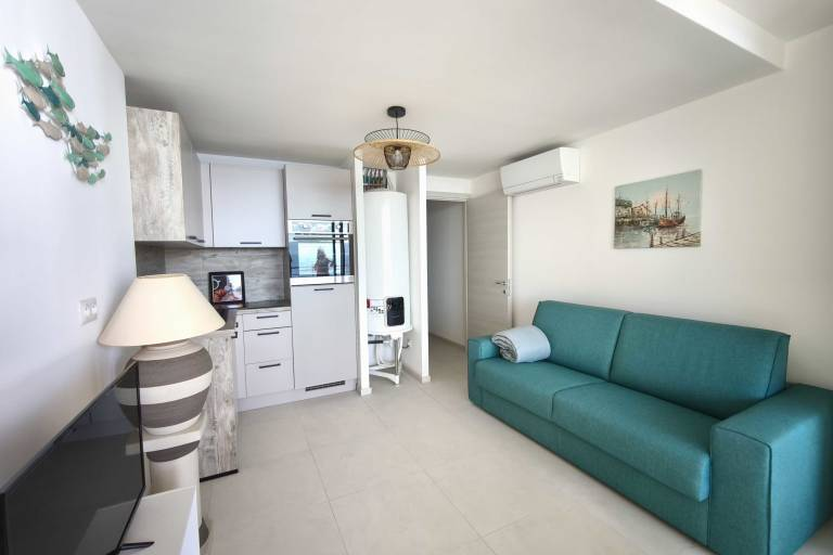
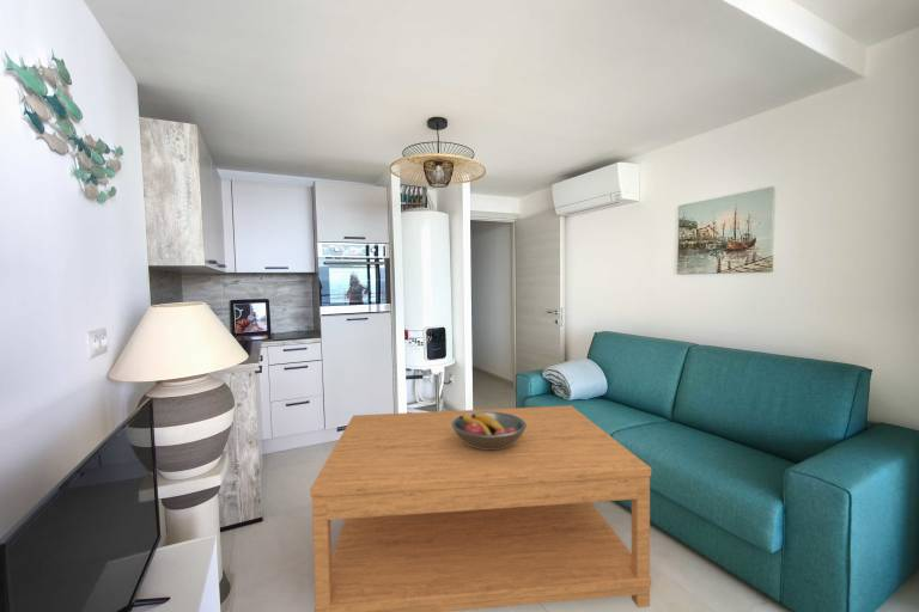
+ coffee table (474, 494)
+ fruit bowl (488, 429)
